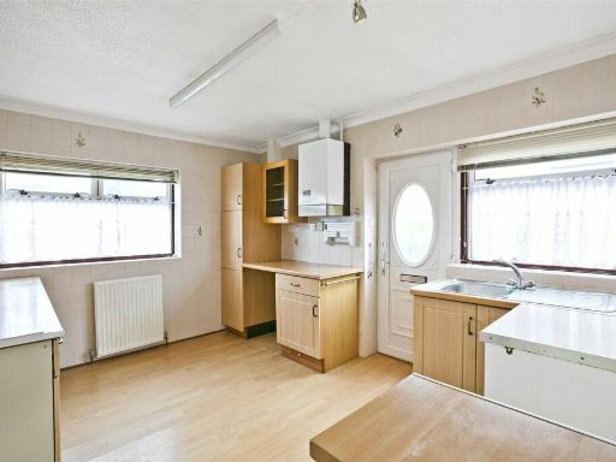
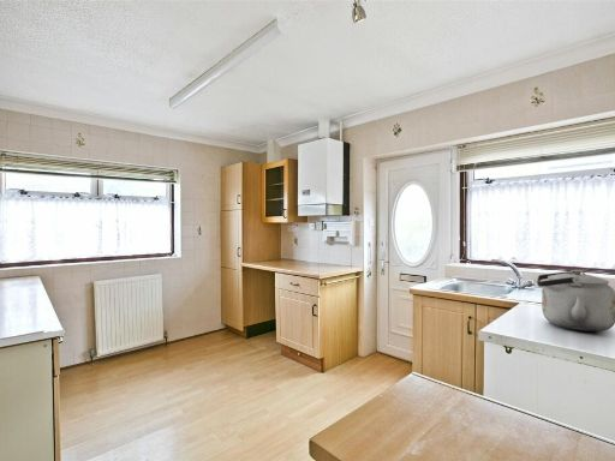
+ kettle (574, 299)
